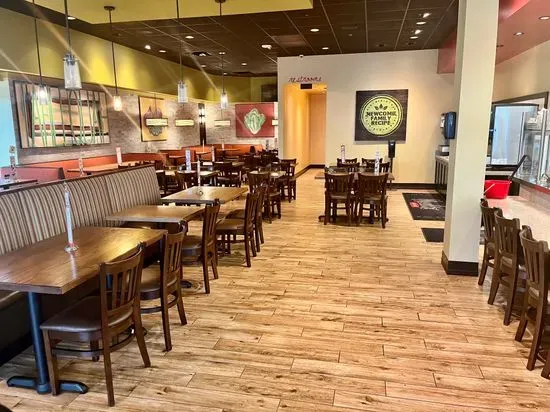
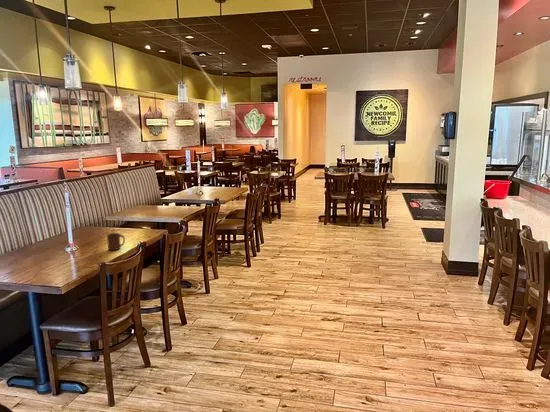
+ cup (115, 241)
